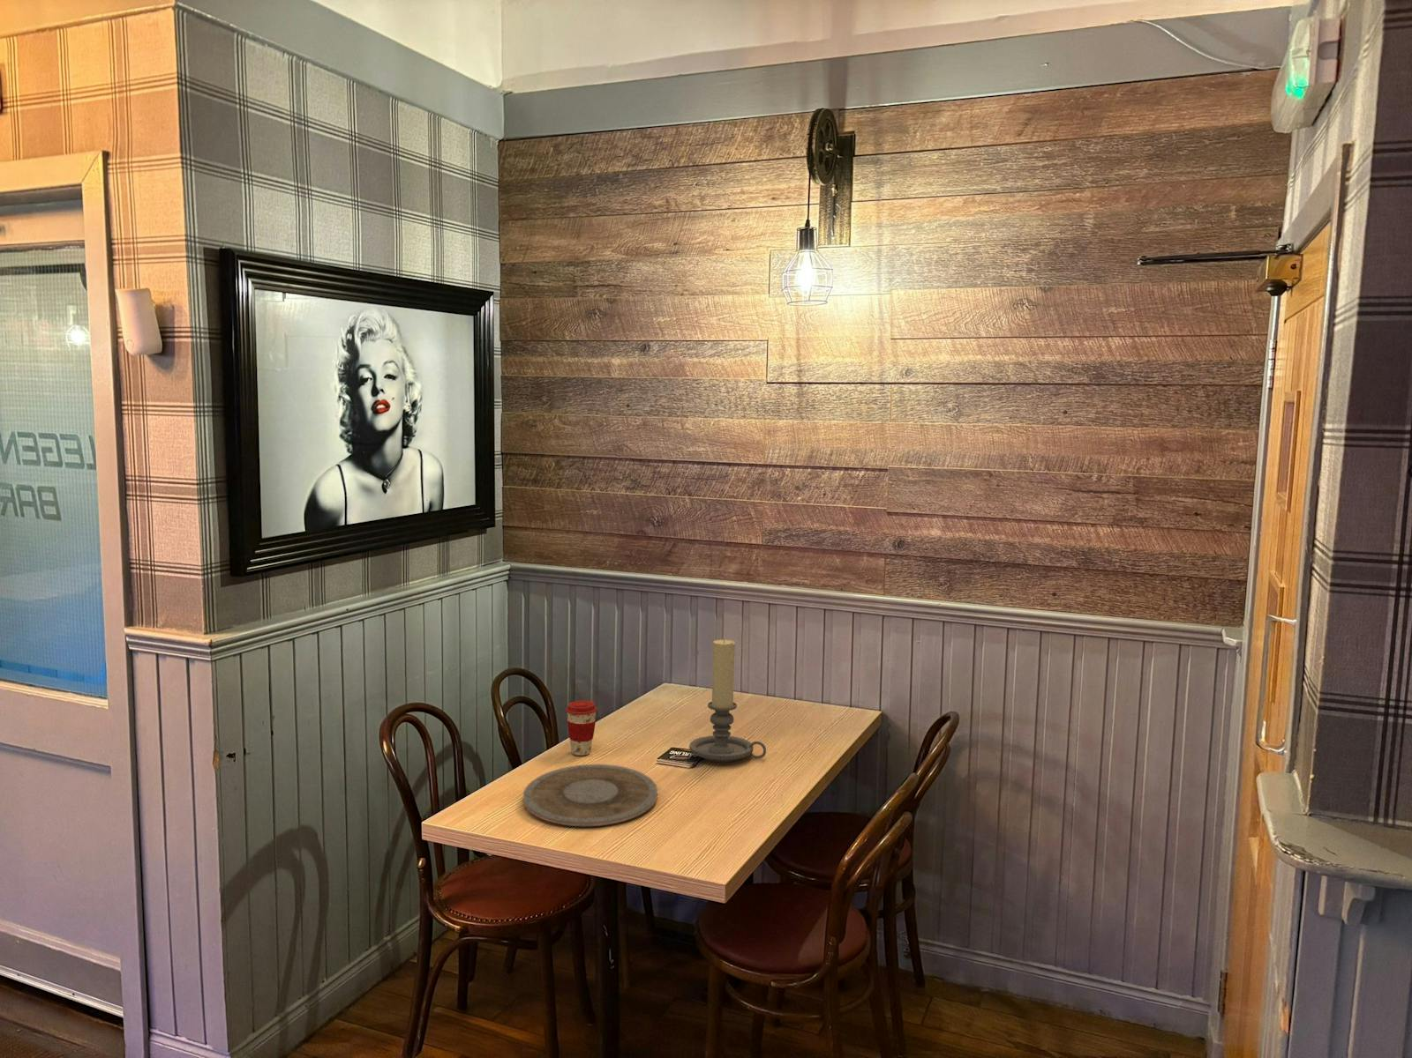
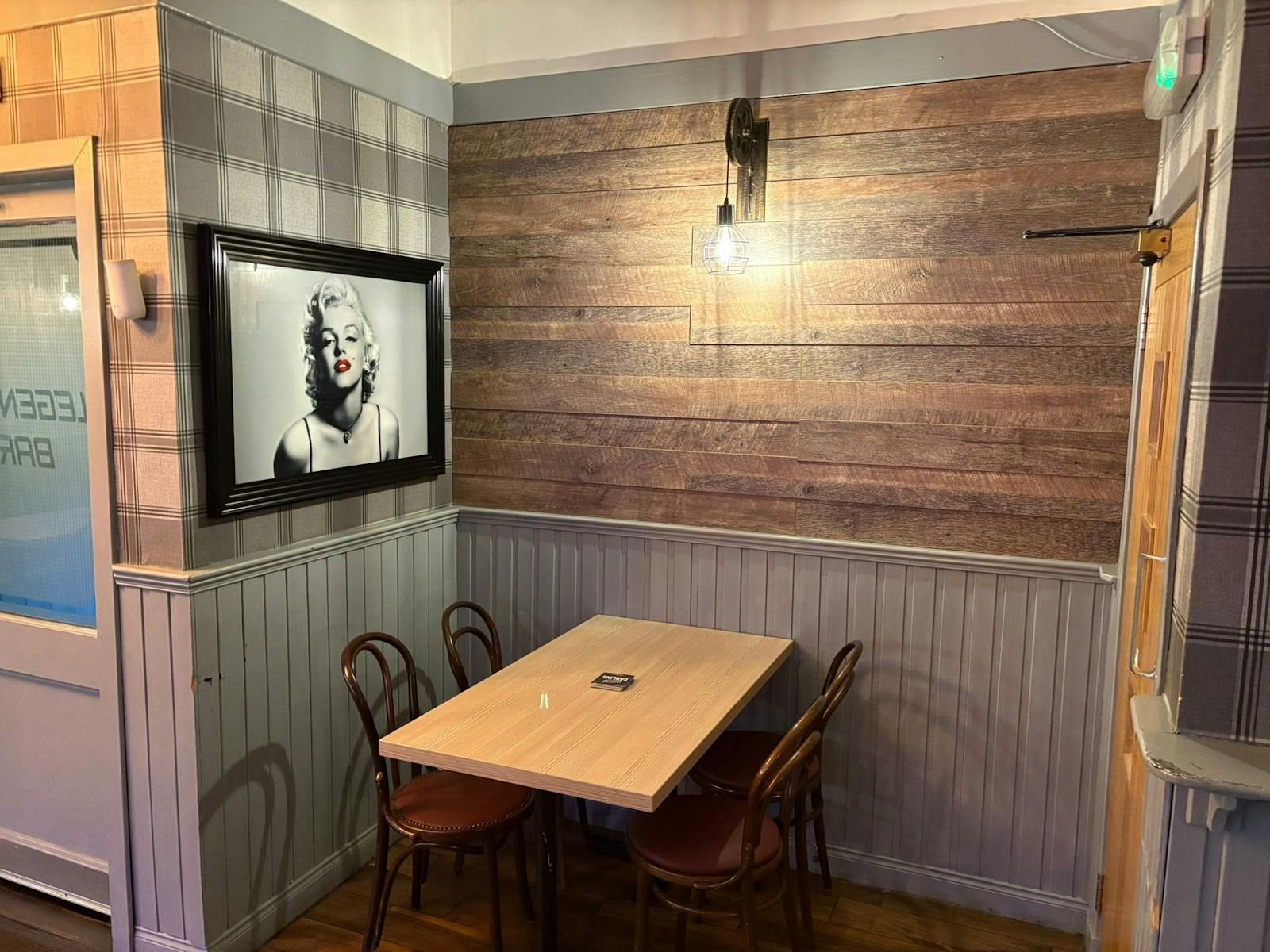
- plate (590, 792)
- candle holder (729, 698)
- coffee cup (580, 727)
